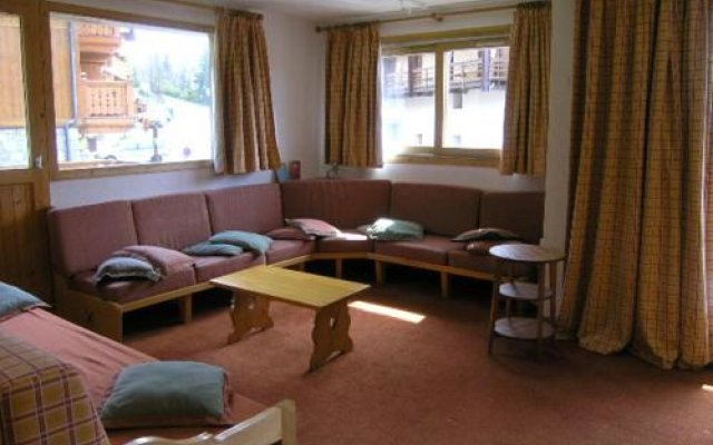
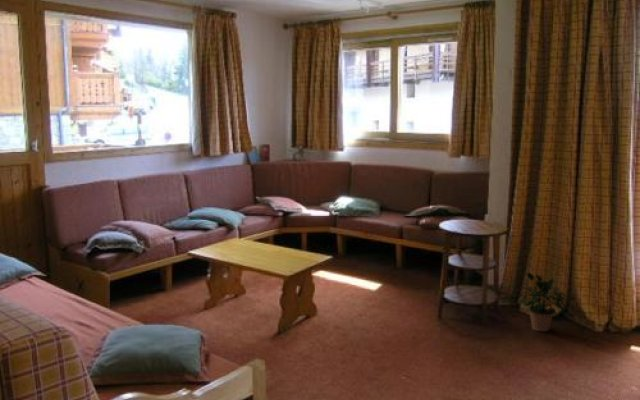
+ potted plant (545, 302)
